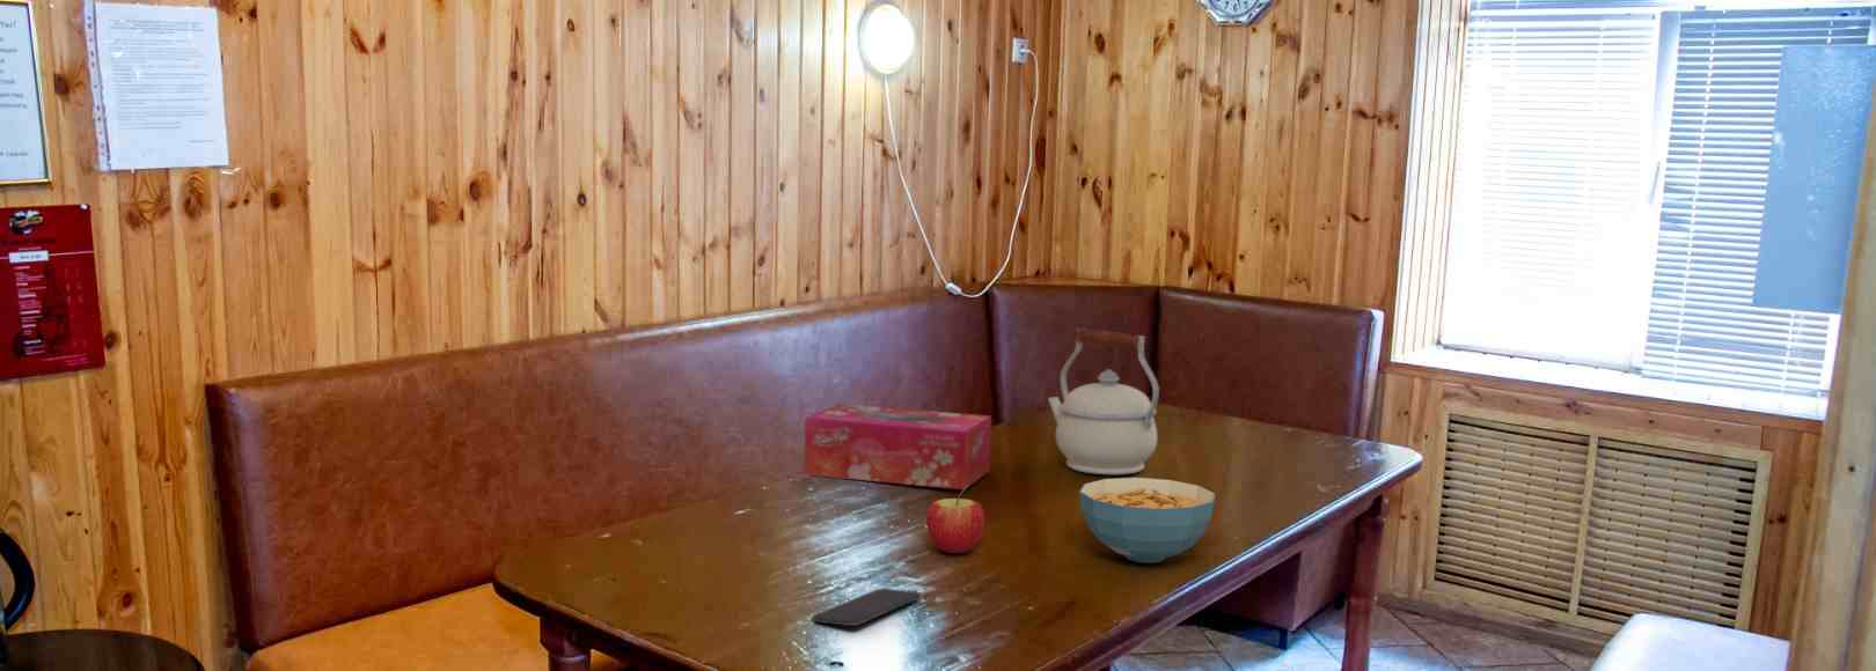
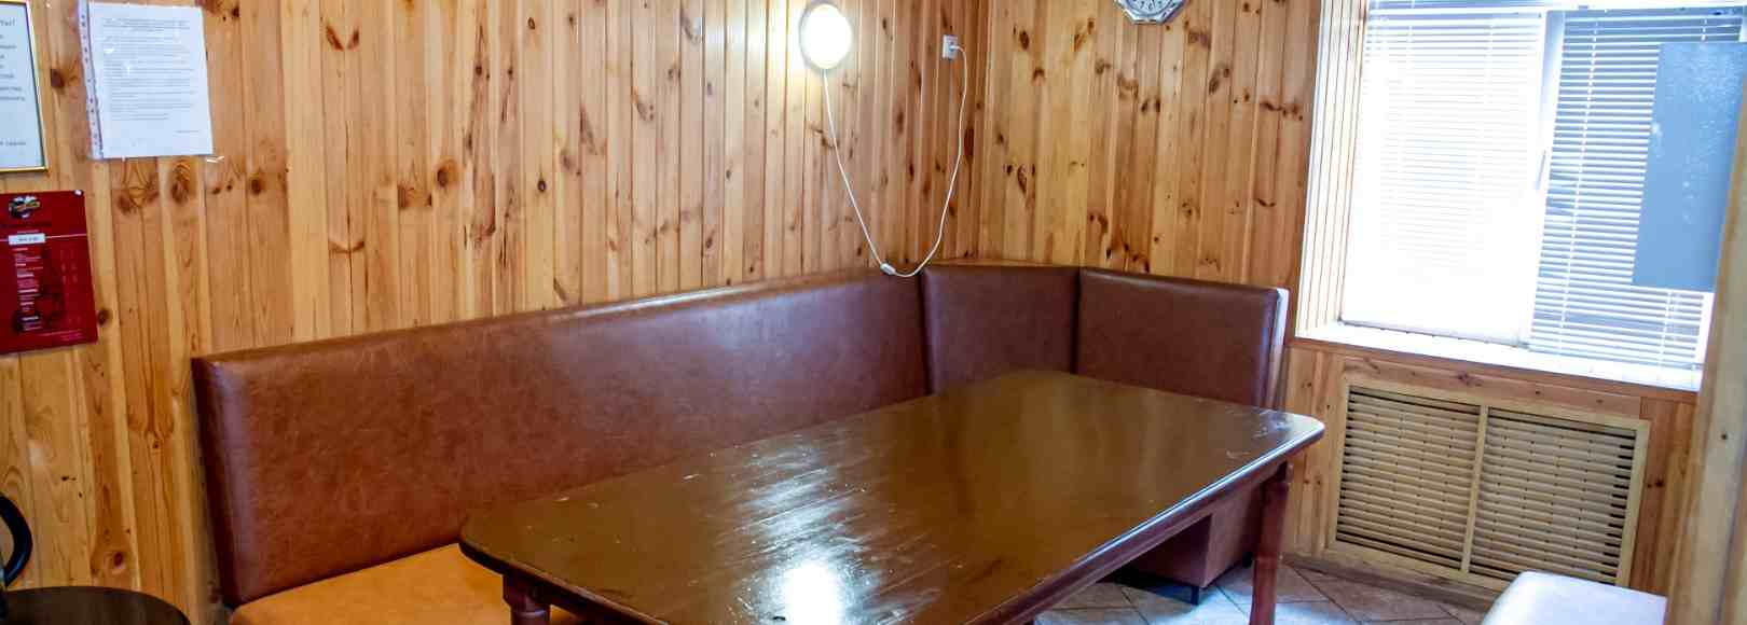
- cereal bowl (1145, 524)
- smartphone (867, 606)
- tissue box (897, 444)
- kettle (1101, 398)
- apple (956, 517)
